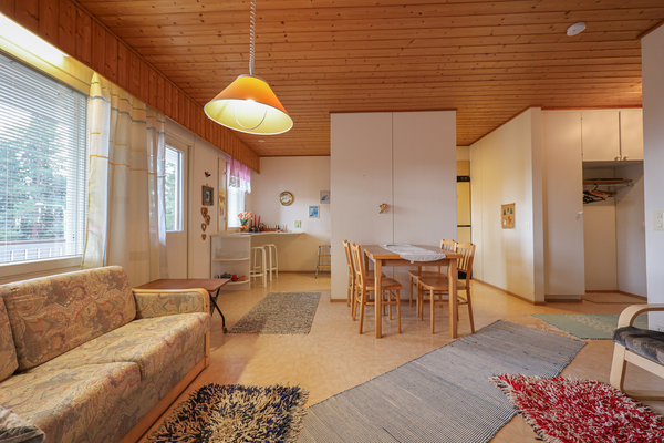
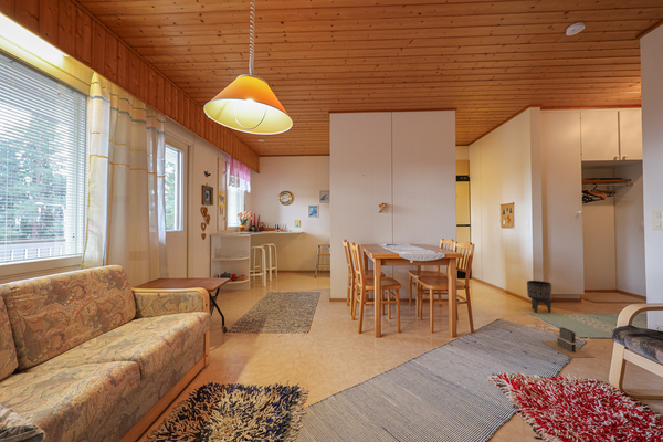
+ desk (566, 338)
+ planter (539, 296)
